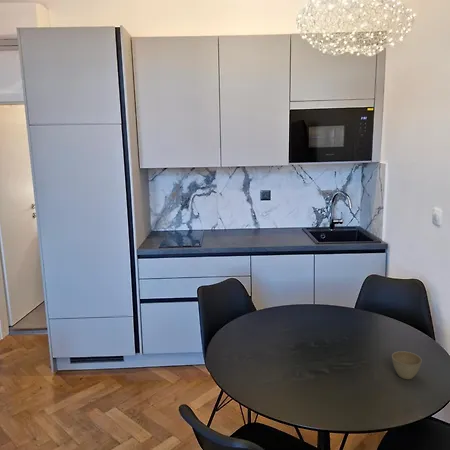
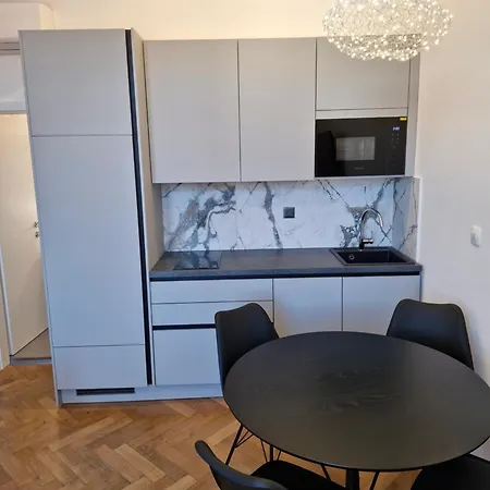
- flower pot (406, 366)
